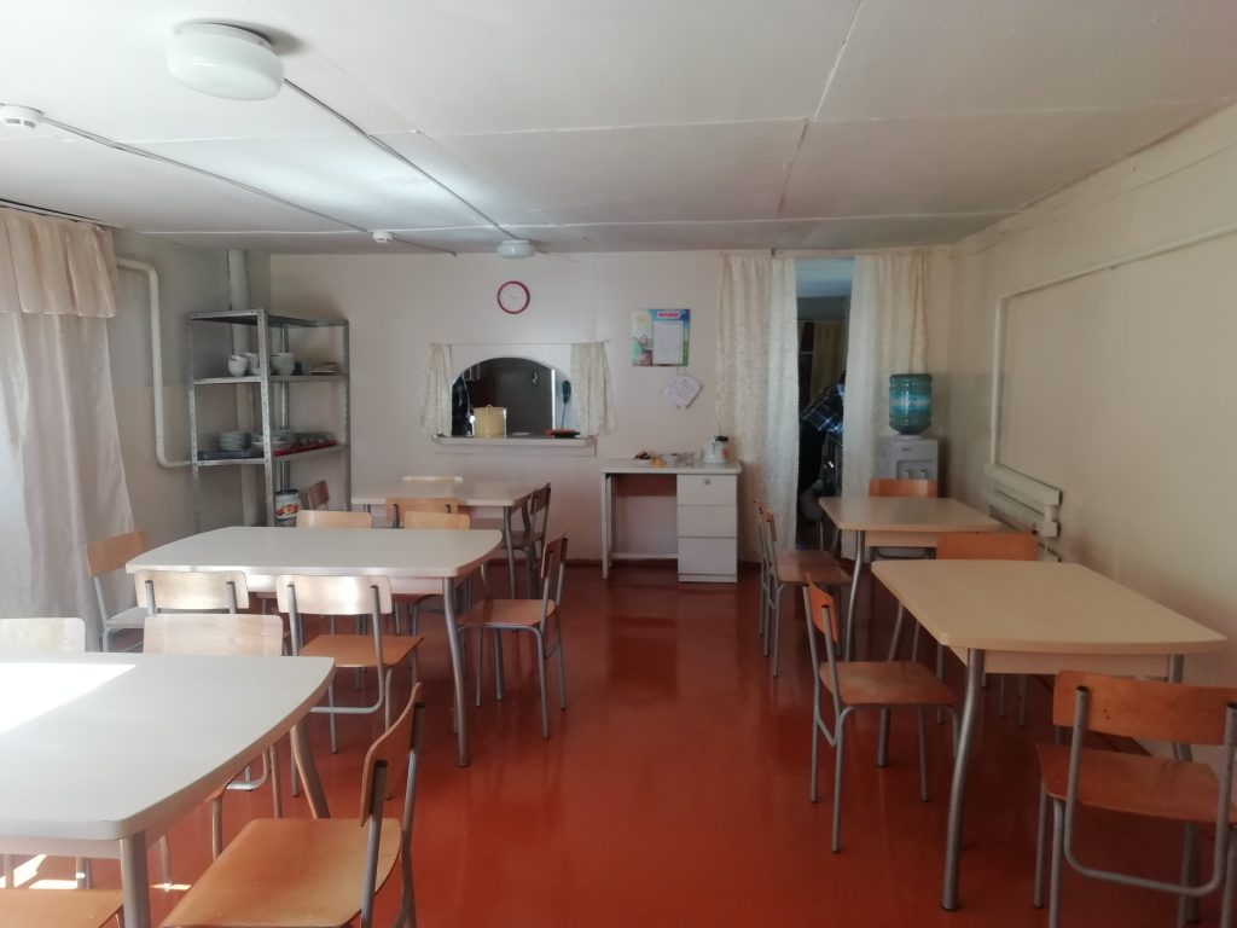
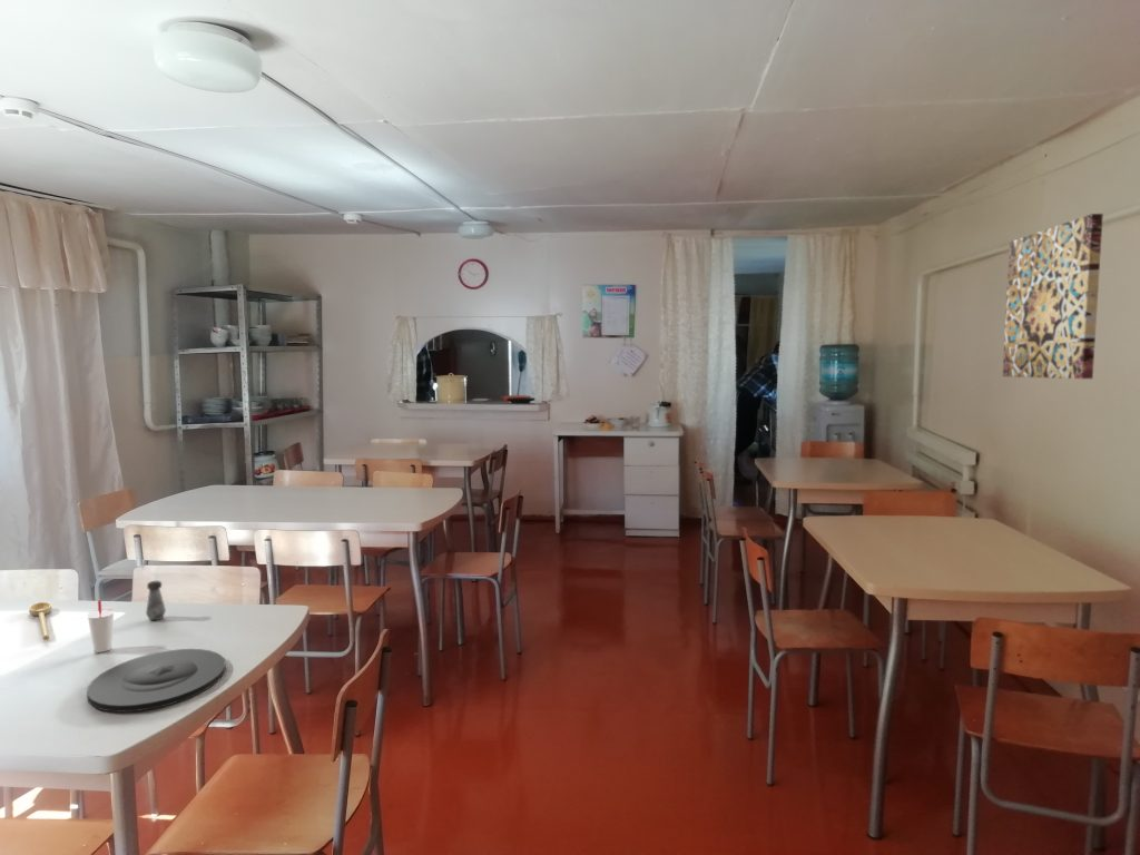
+ salt shaker (155, 599)
+ wall art (1048, 304)
+ spoon (42, 620)
+ cup (101, 625)
+ plate (159, 672)
